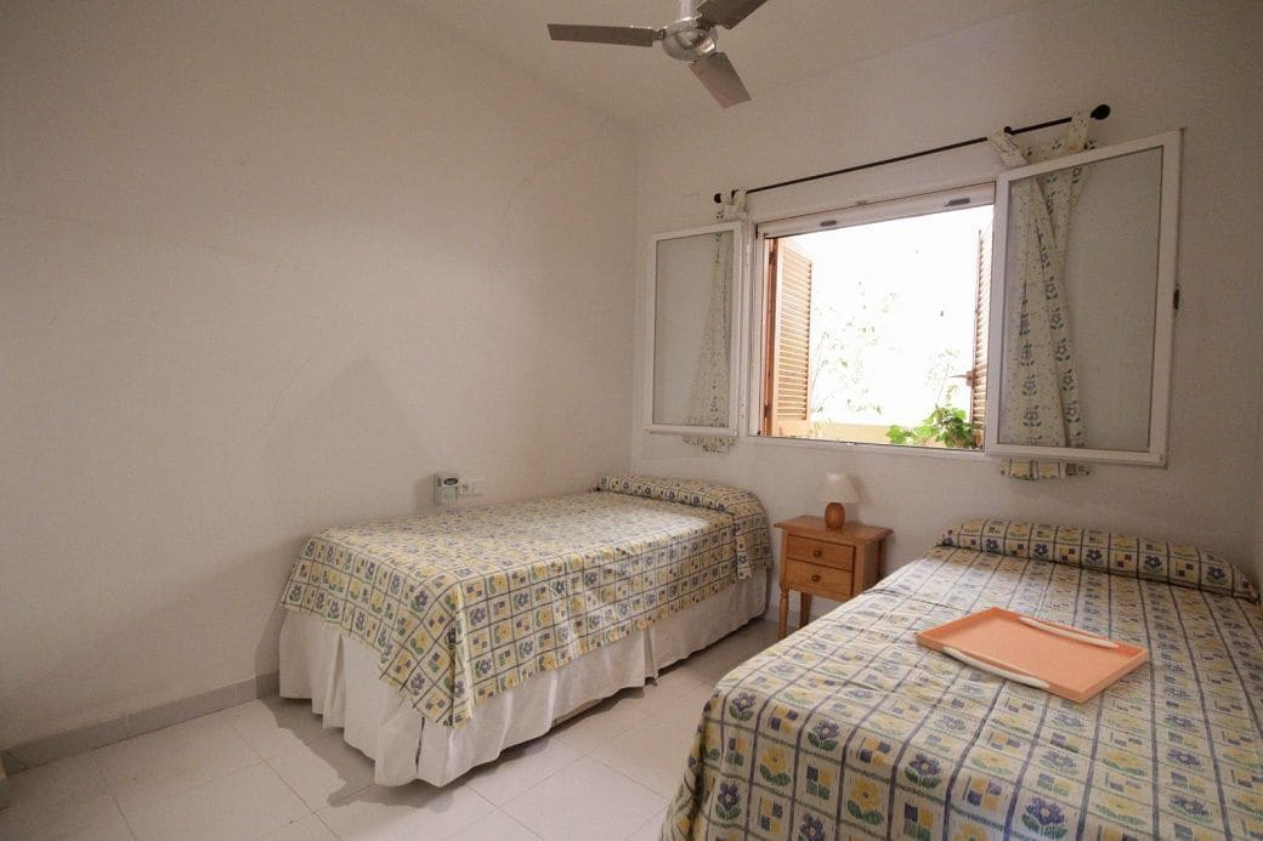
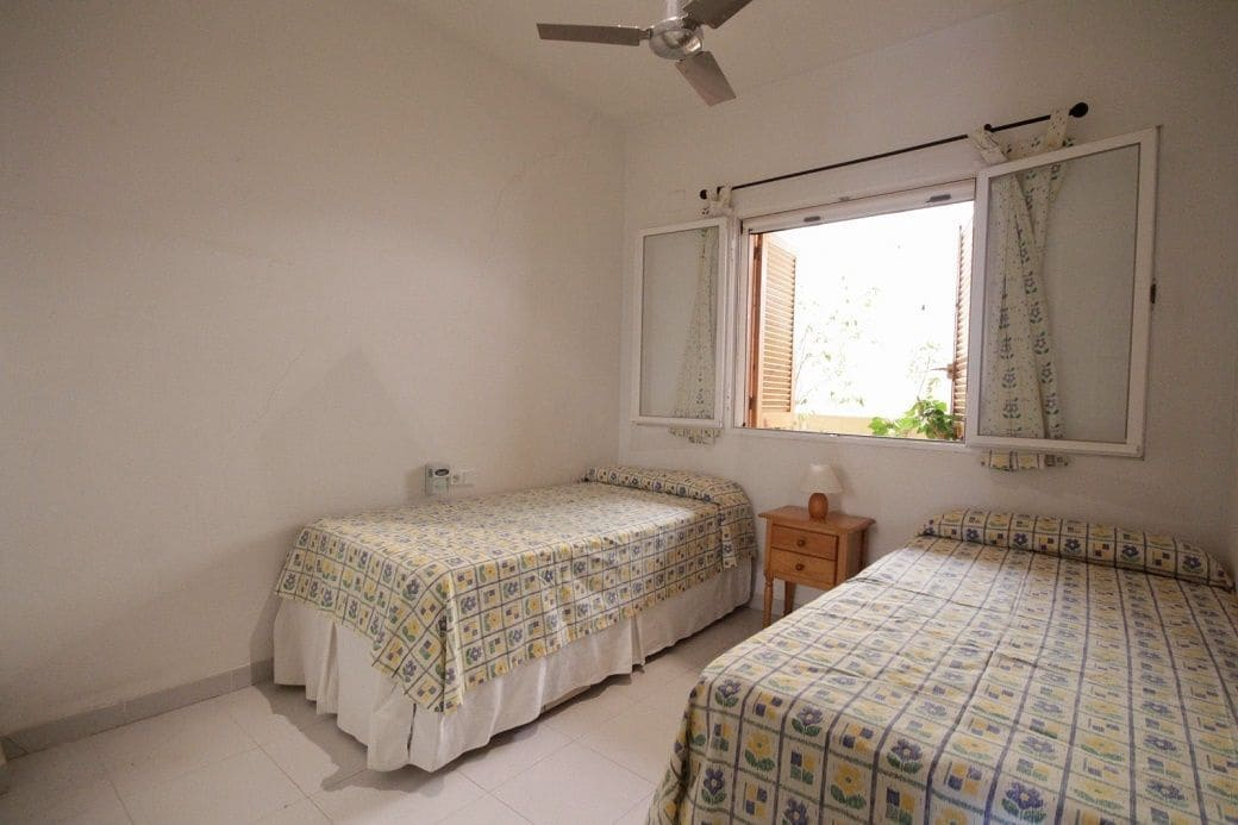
- serving tray (1029, 646)
